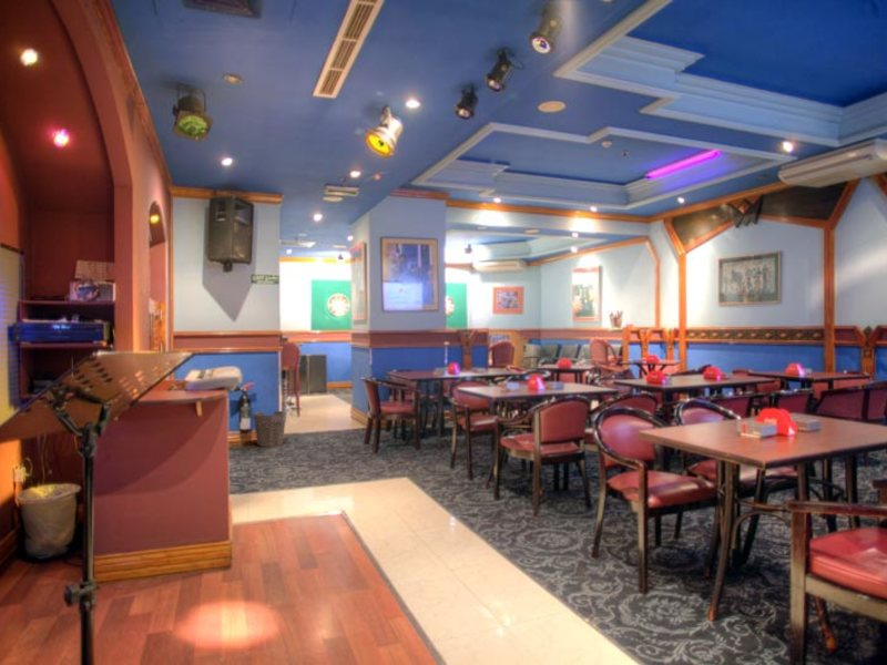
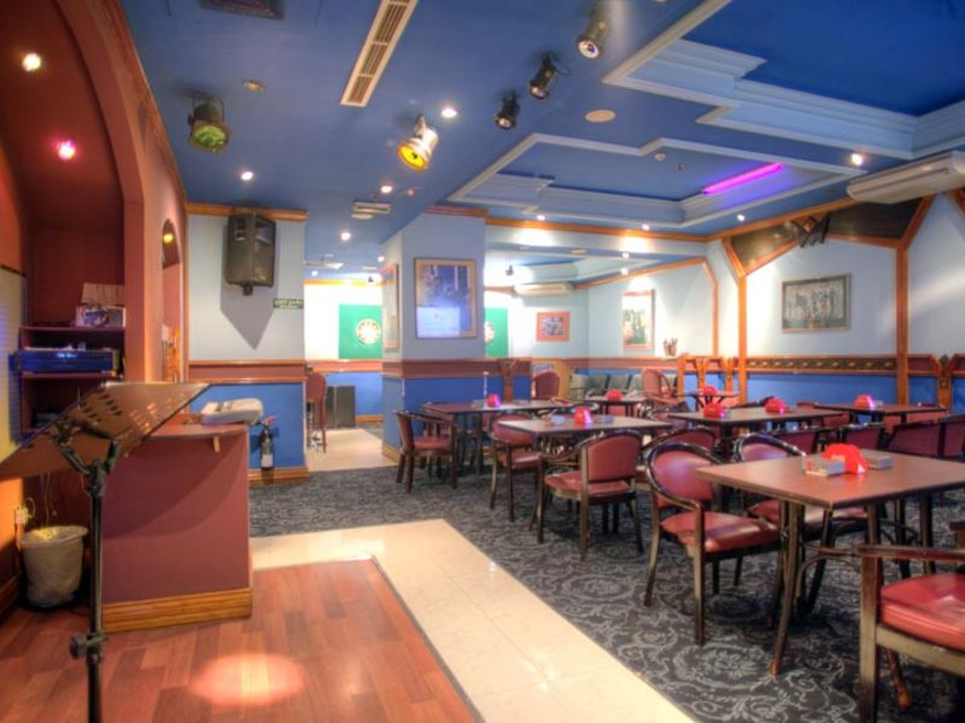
- waste bin (269, 428)
